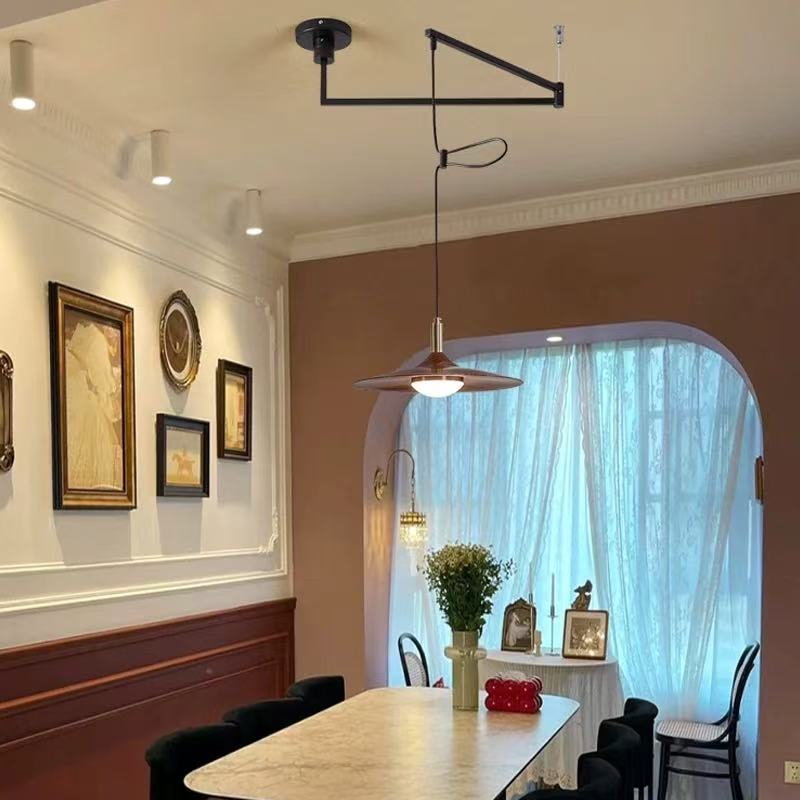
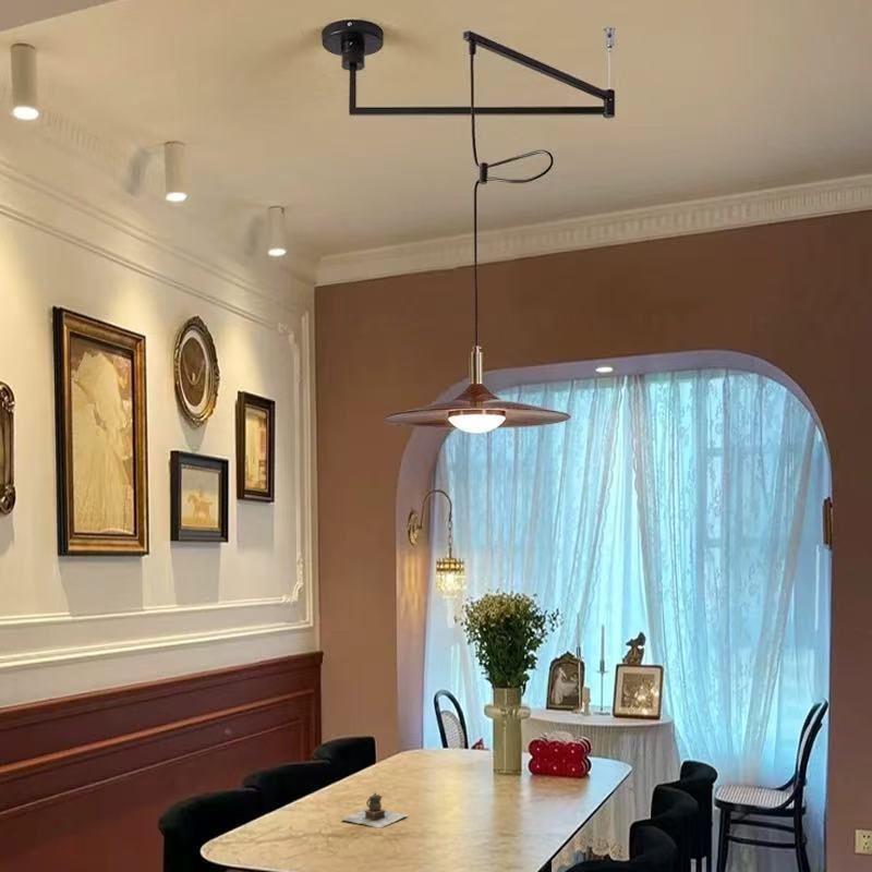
+ teapot (375, 804)
